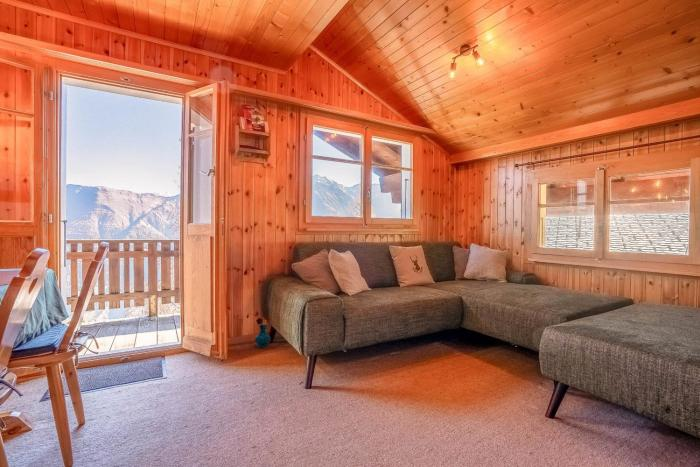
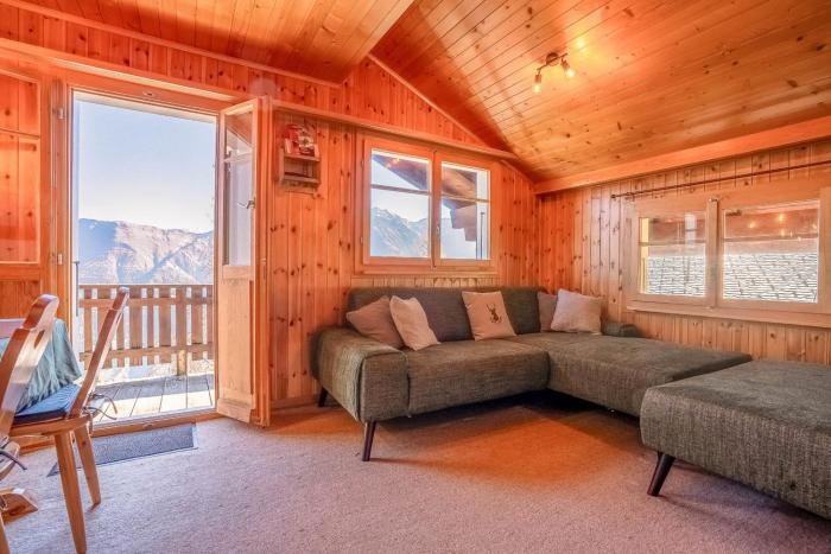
- vase (263, 331)
